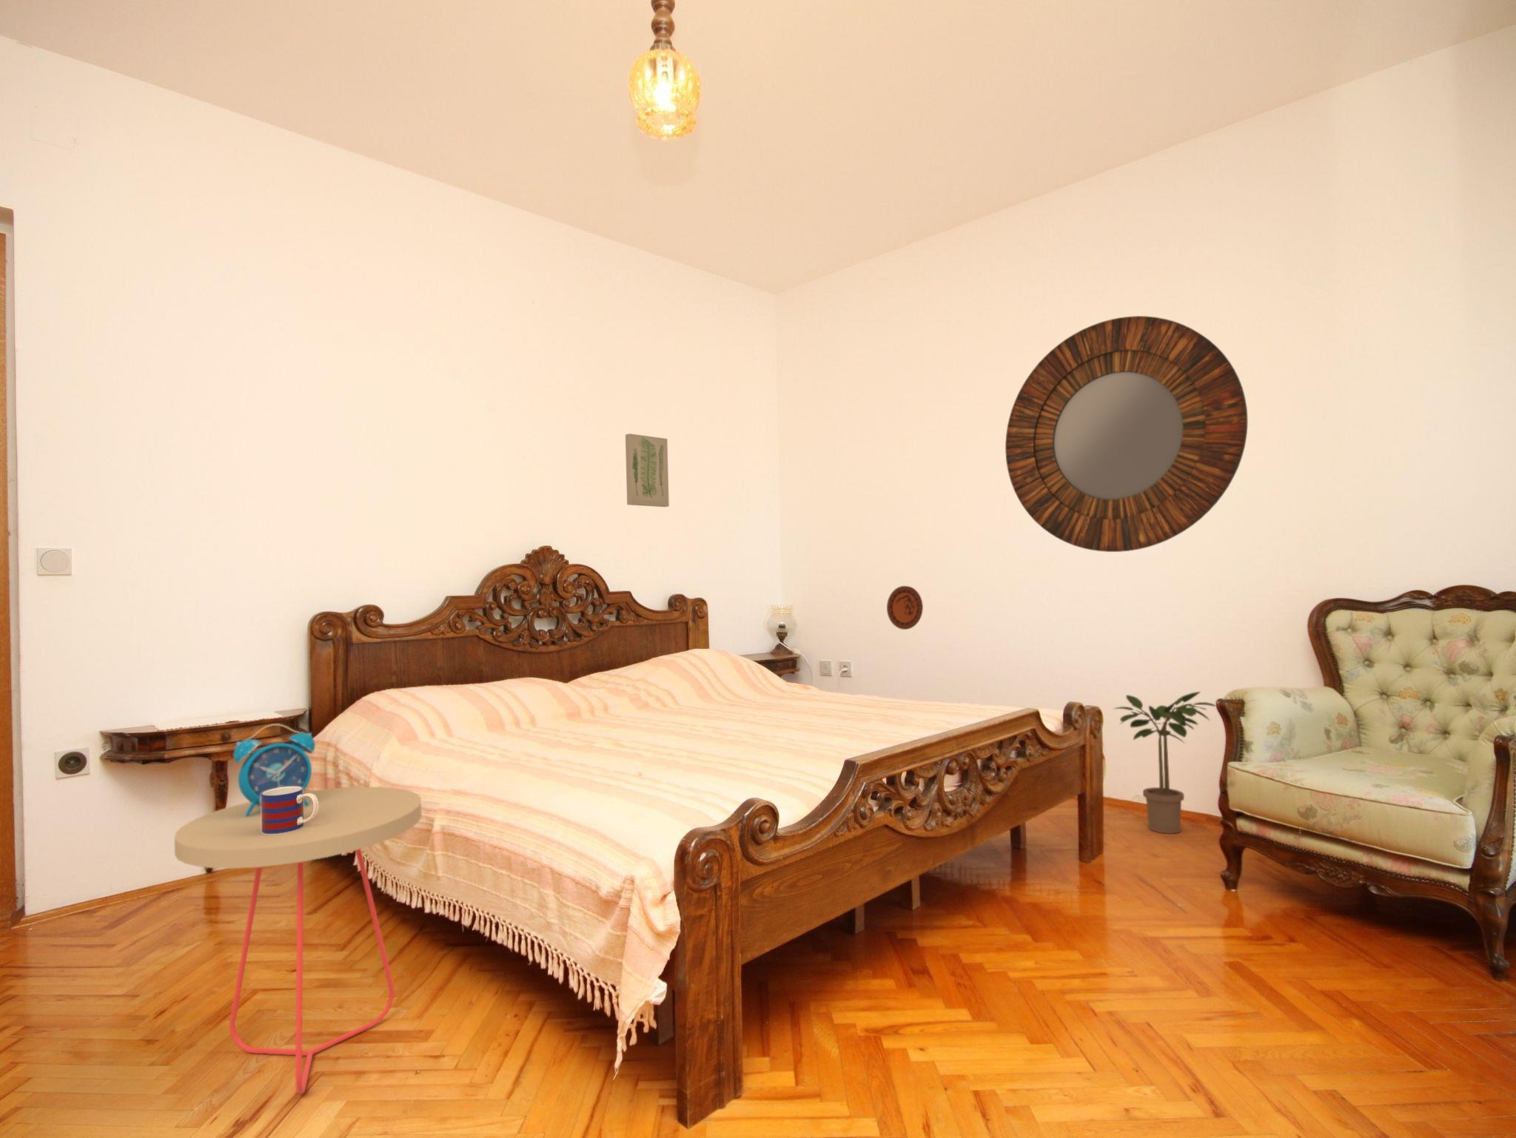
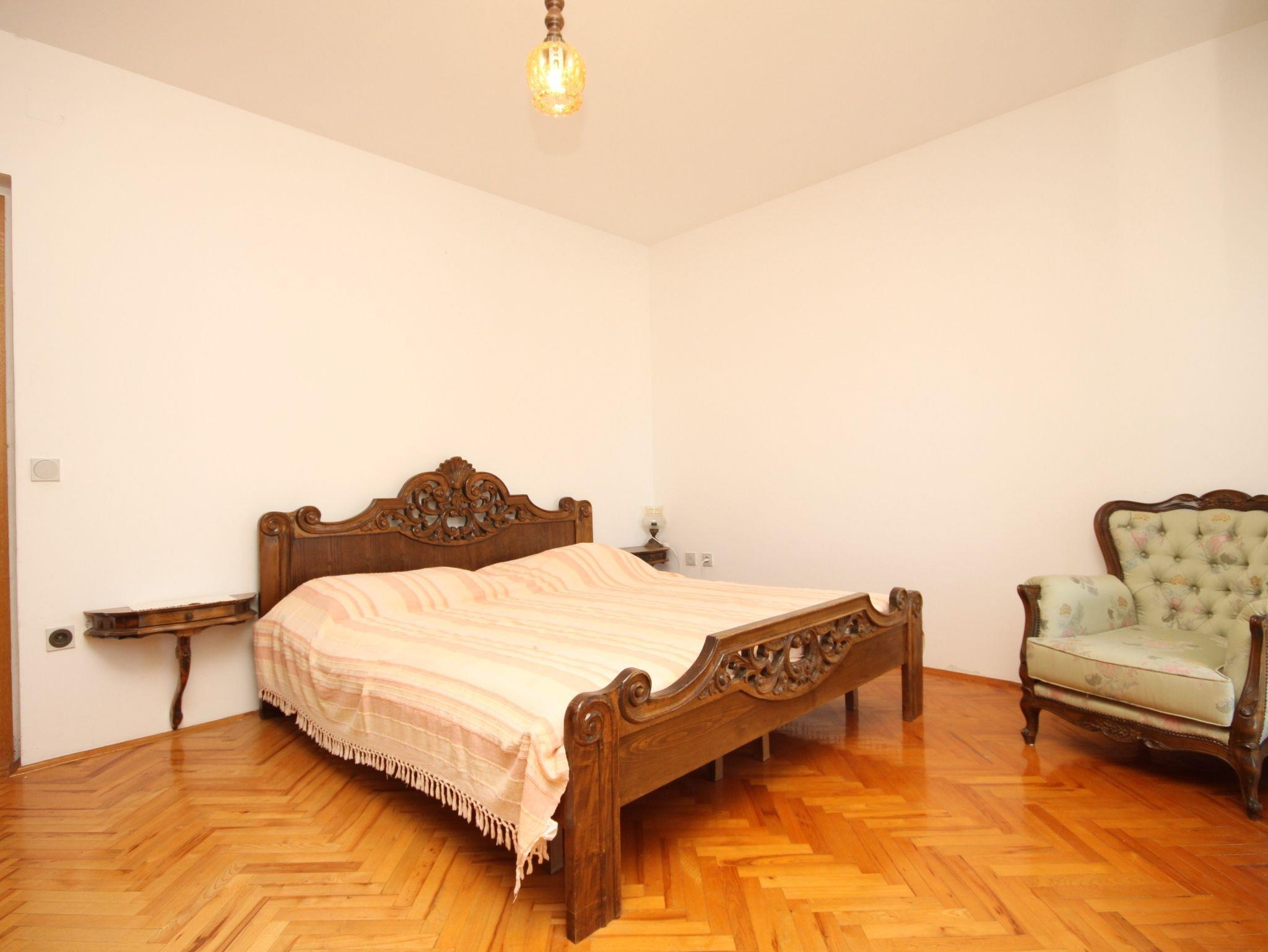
- wall art (647, 471)
- alarm clock (276, 766)
- potted plant (1167, 757)
- decorative plate (905, 607)
- mug (291, 809)
- home mirror (1114, 436)
- side table (302, 934)
